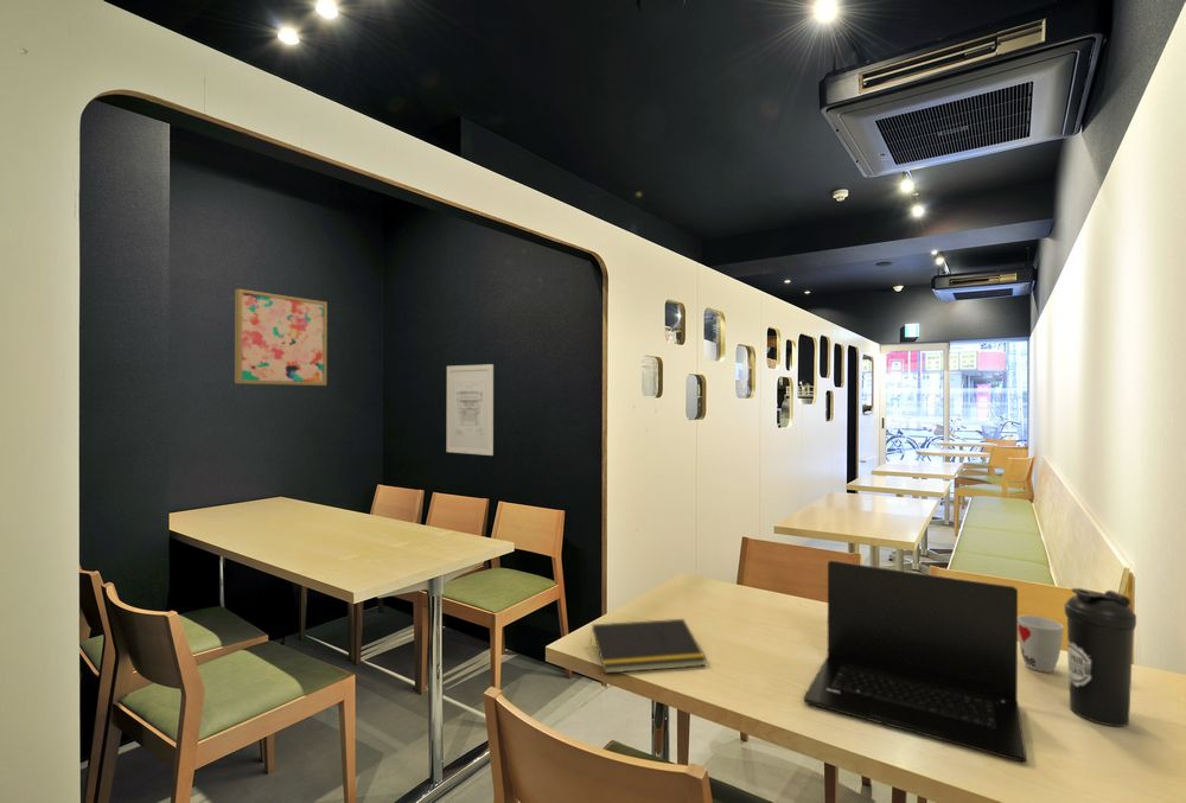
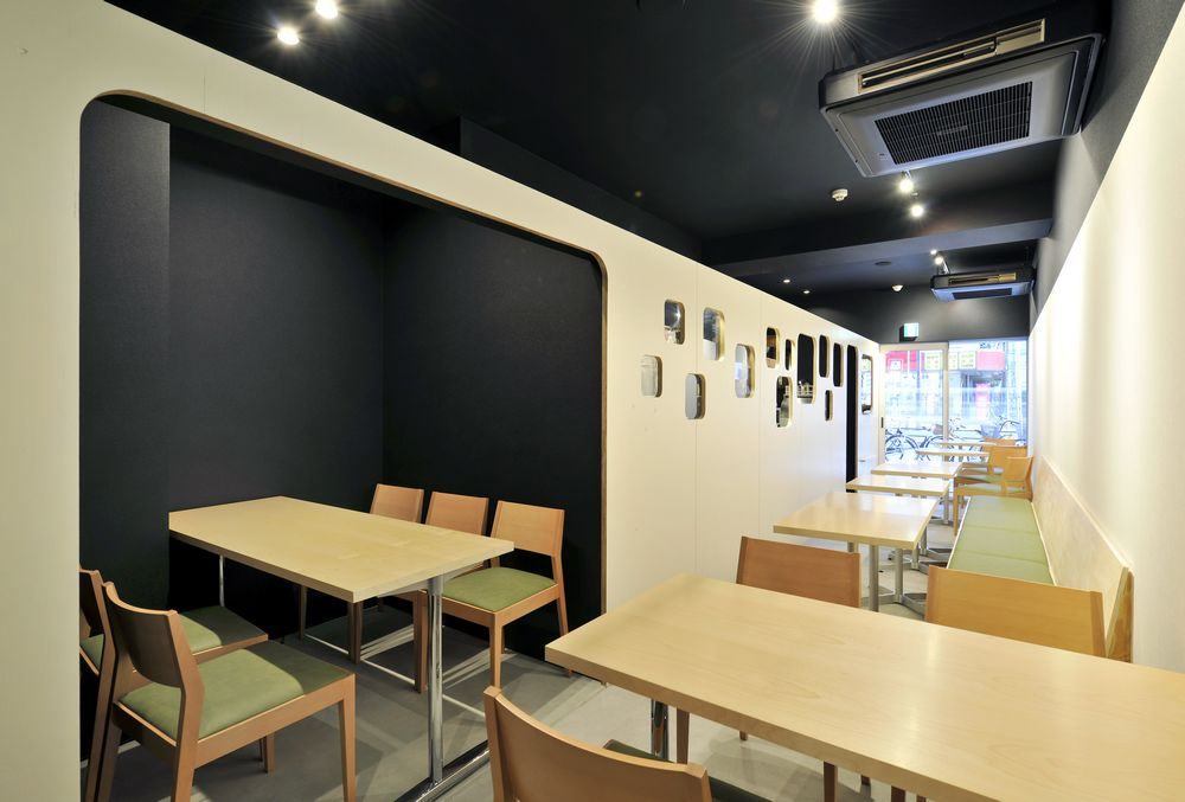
- cup (1039, 644)
- laptop (910, 645)
- wall art (283, 339)
- notepad (646, 644)
- wall art (468, 409)
- water bottle (1098, 652)
